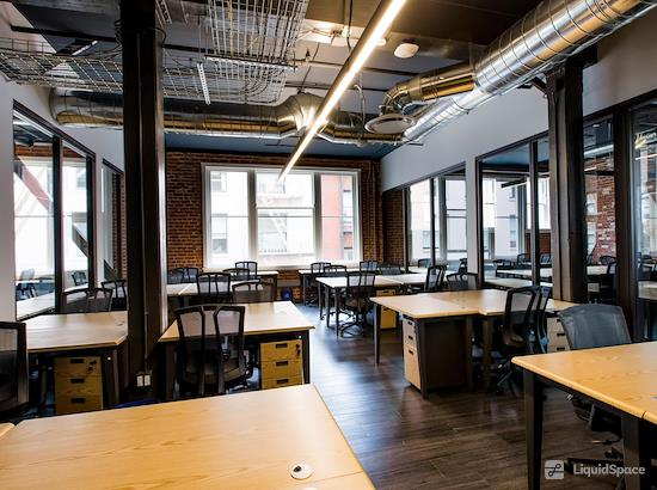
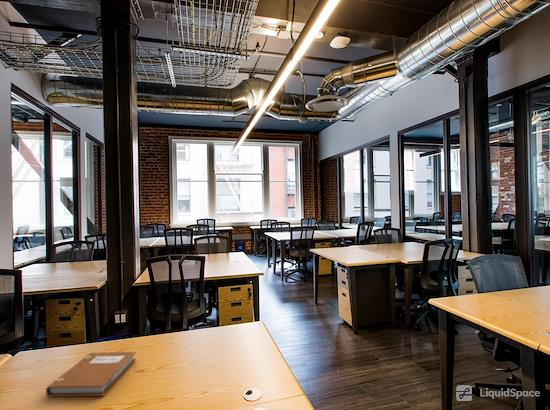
+ notebook (96, 370)
